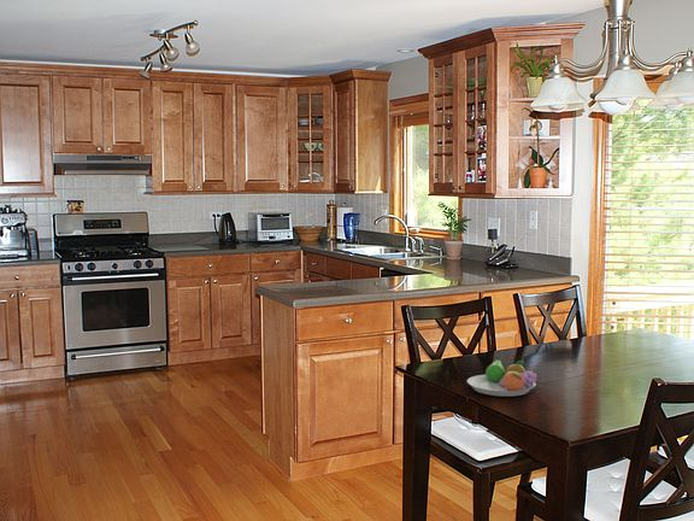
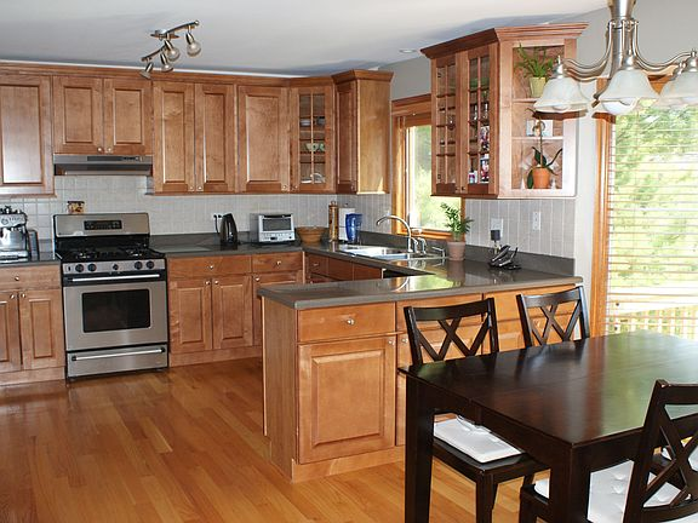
- fruit bowl (501, 375)
